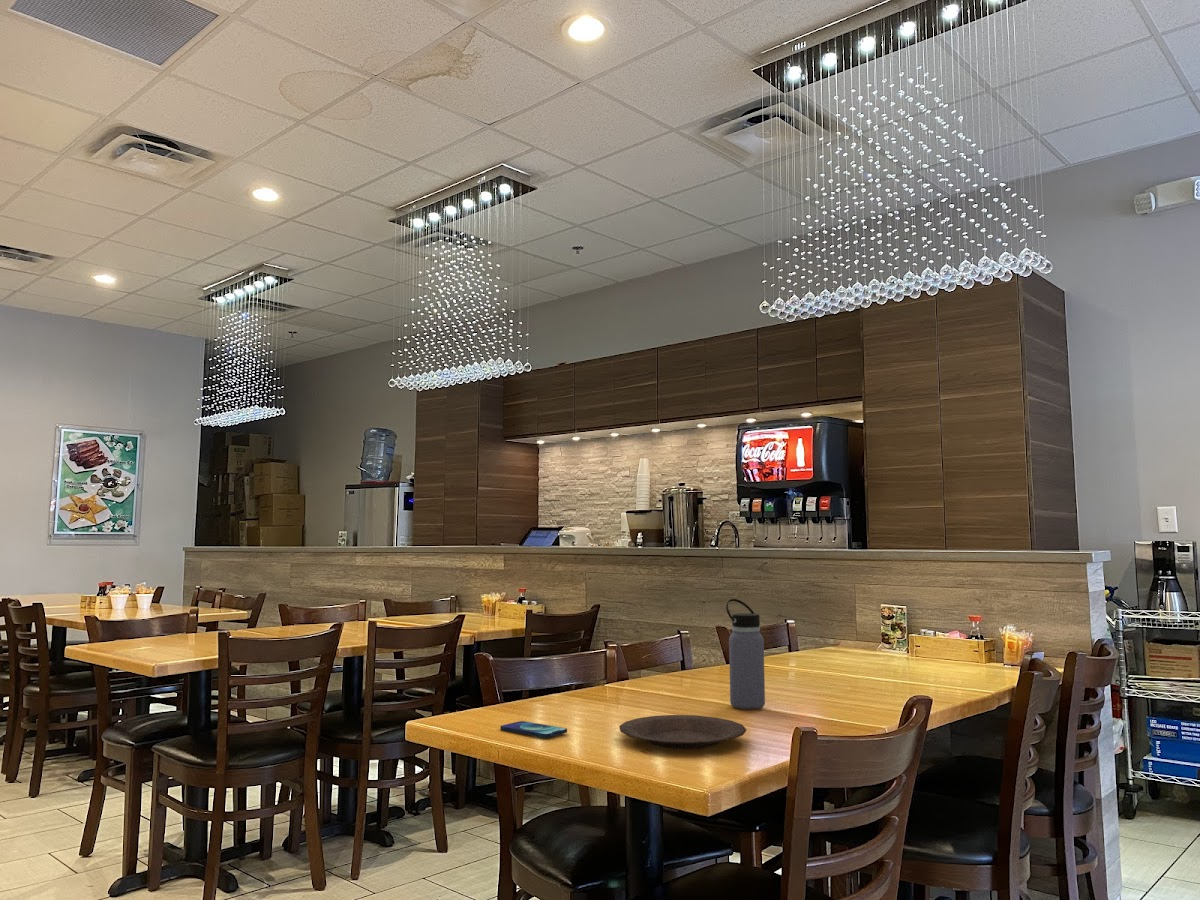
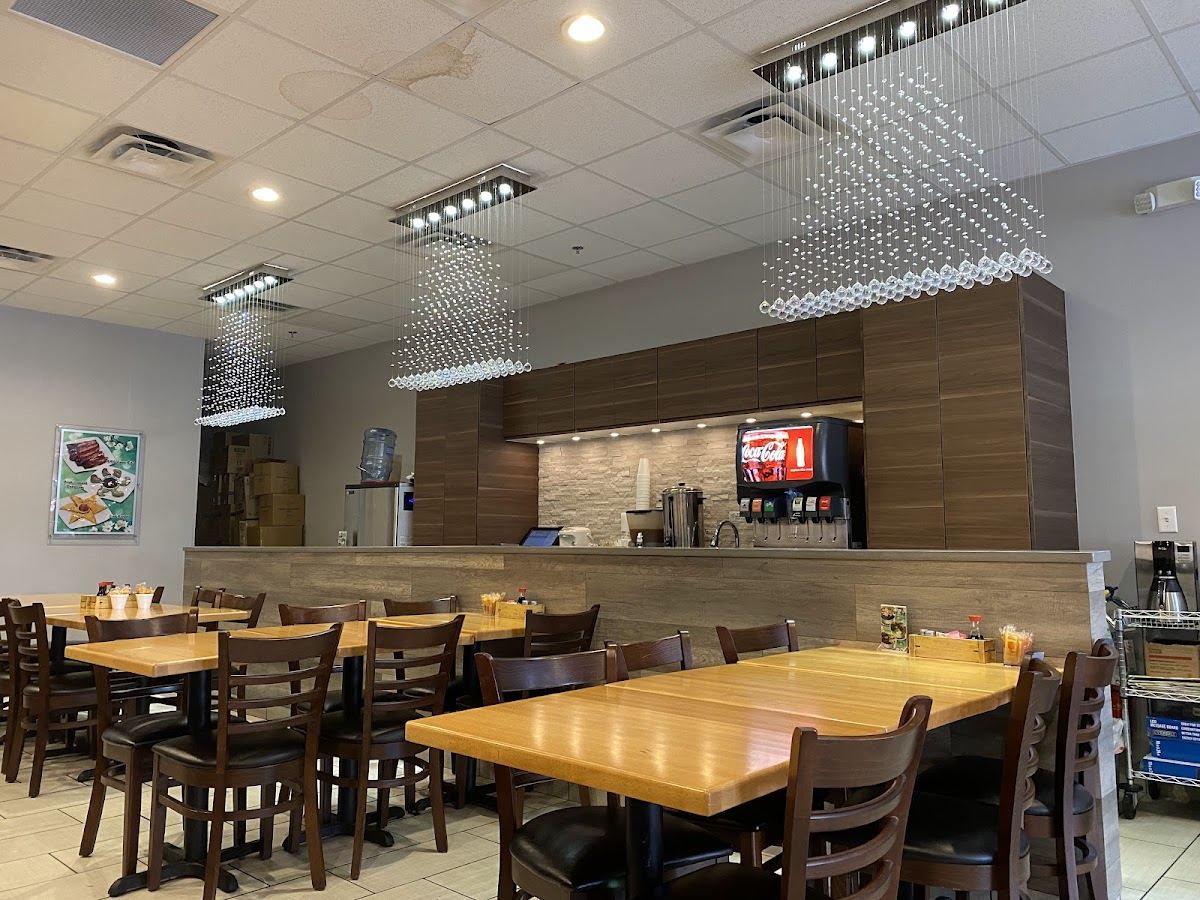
- plate (682, 733)
- smartphone (533, 729)
- water bottle (745, 652)
